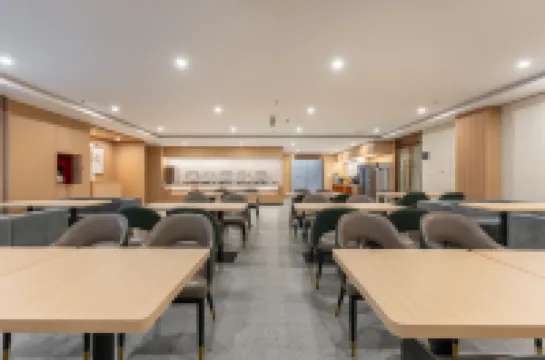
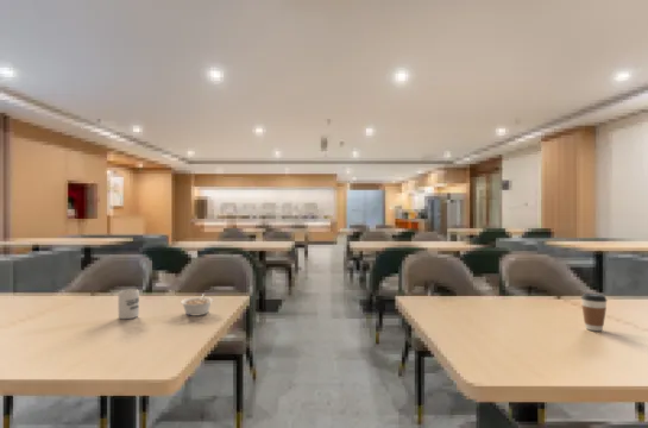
+ legume (196, 304)
+ cup (128, 303)
+ coffee cup (593, 311)
